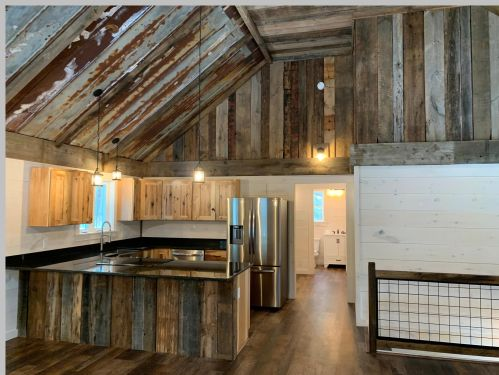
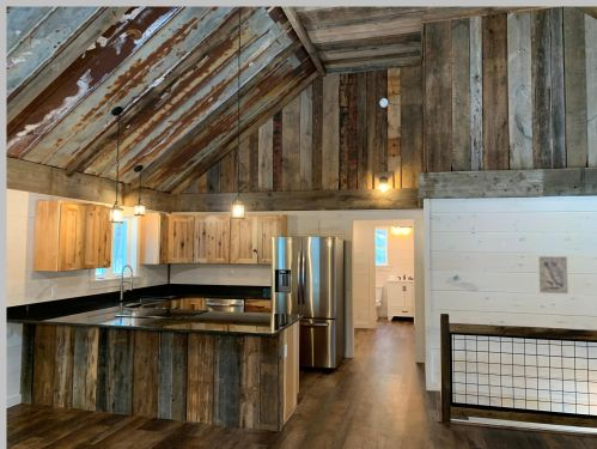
+ wall art (553, 274)
